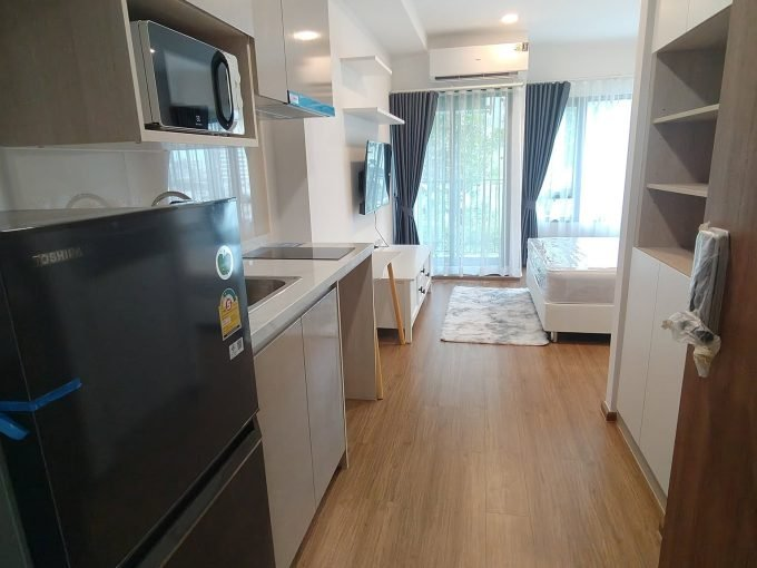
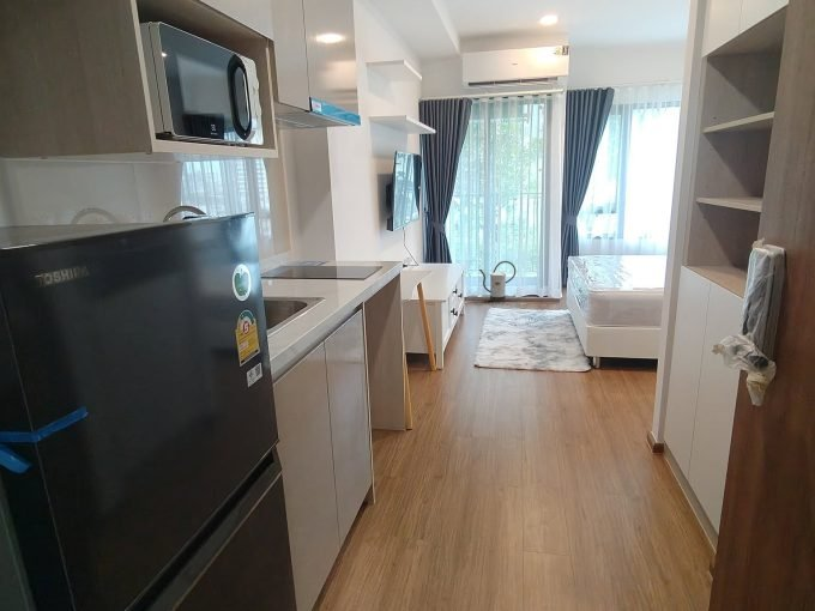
+ watering can (496, 280)
